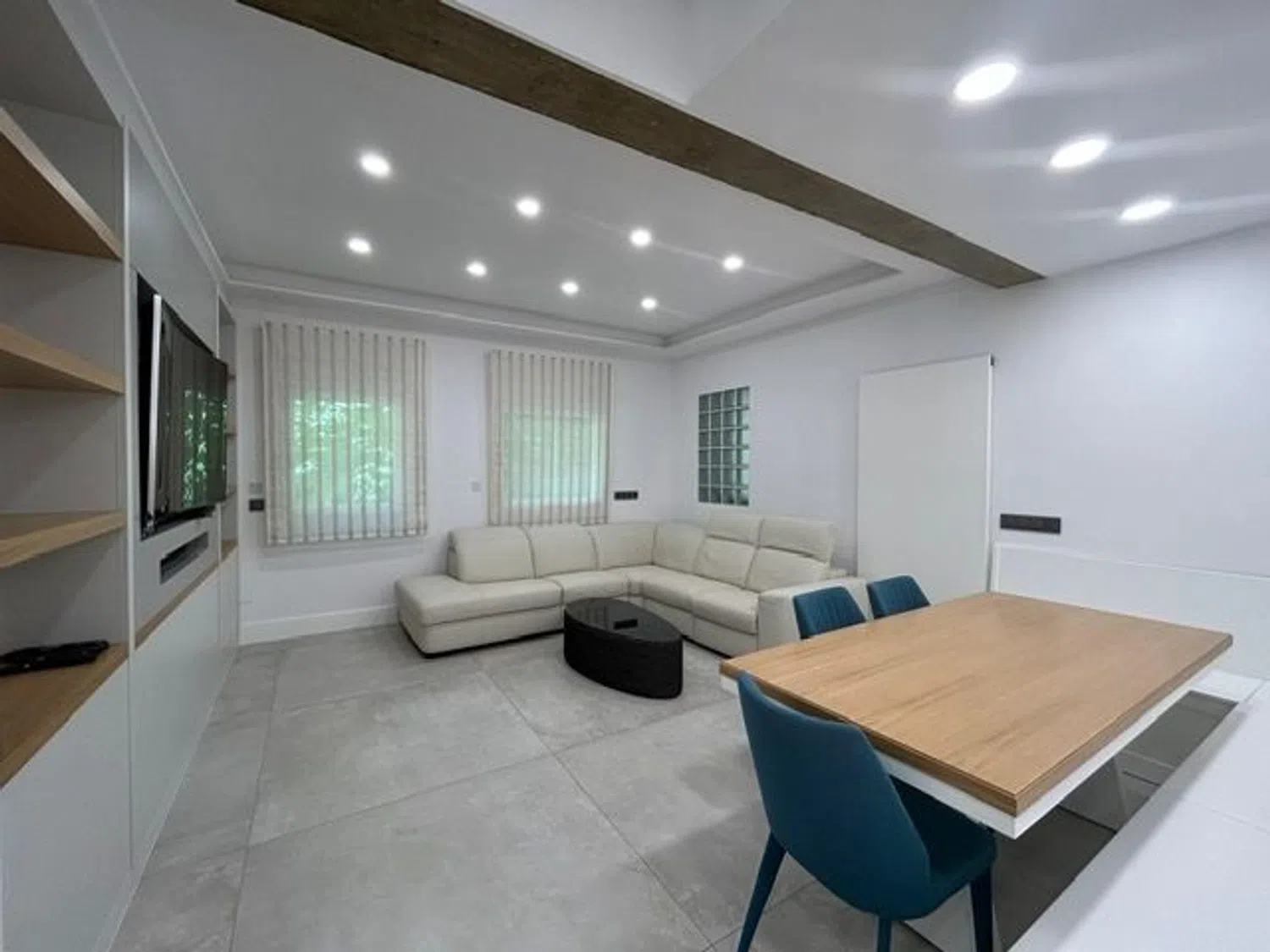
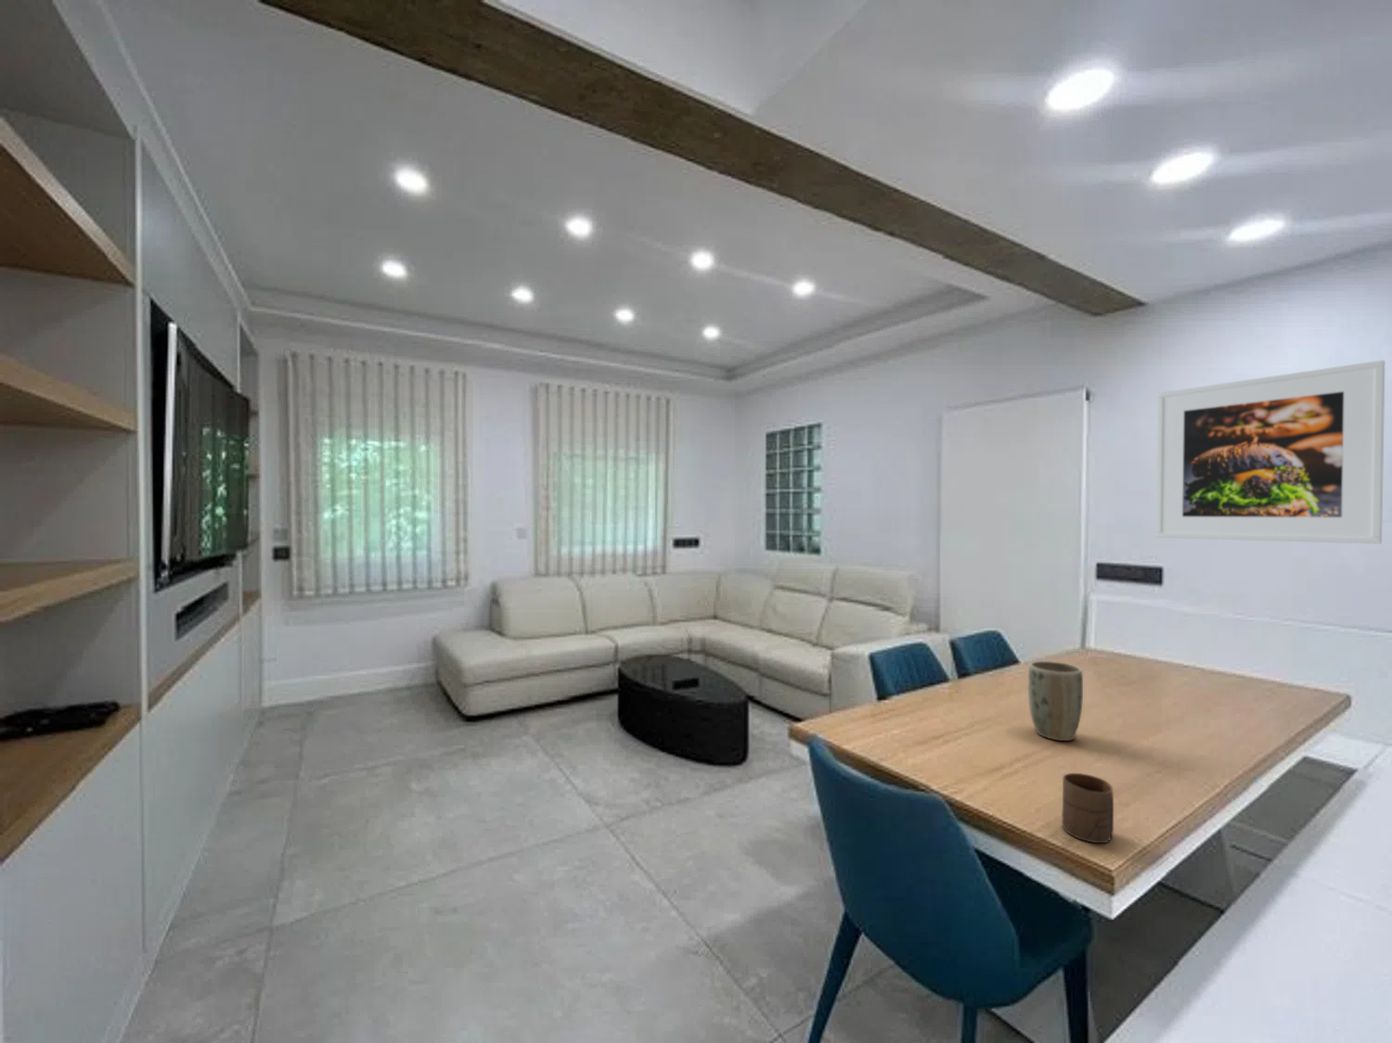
+ plant pot (1054, 700)
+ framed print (1256, 459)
+ cup (1087, 806)
